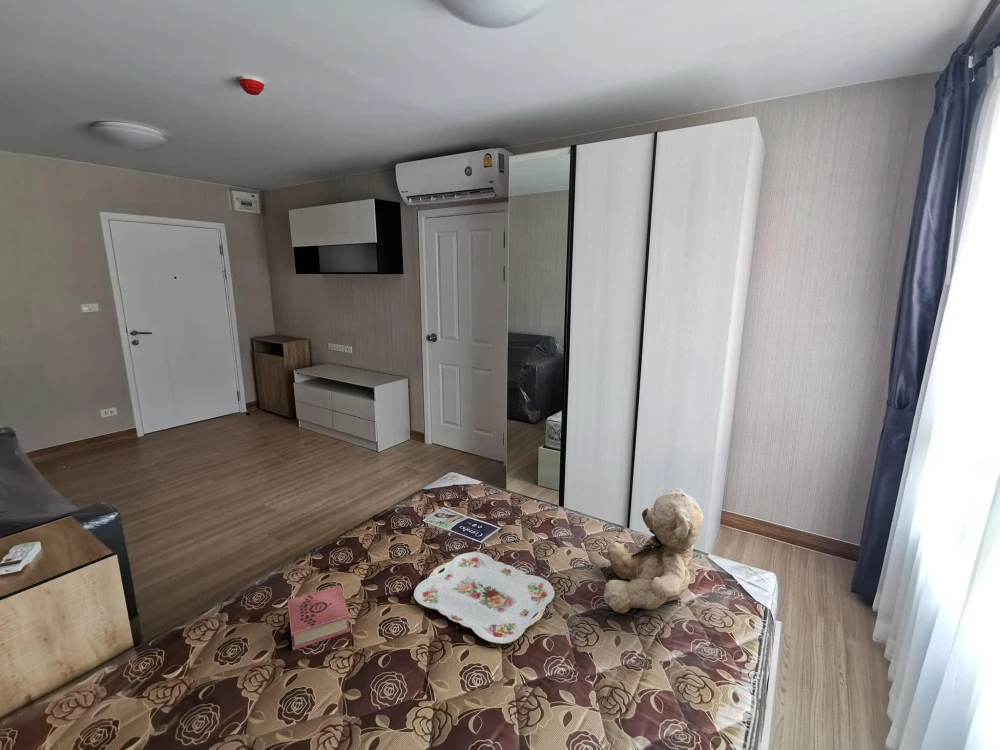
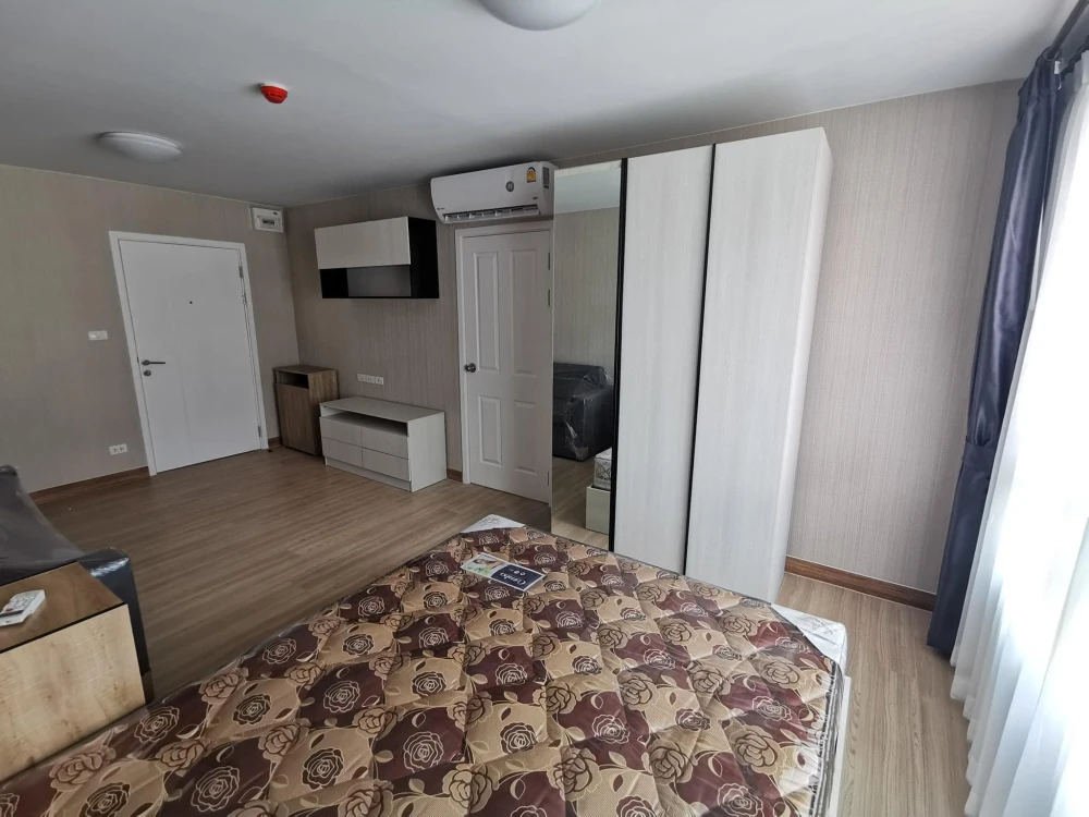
- teddy bear (644, 544)
- book (318, 614)
- serving tray (484, 592)
